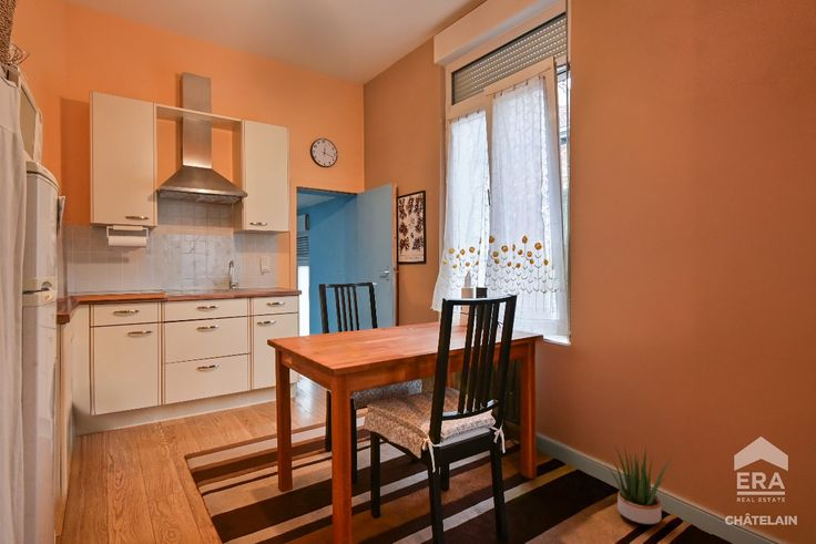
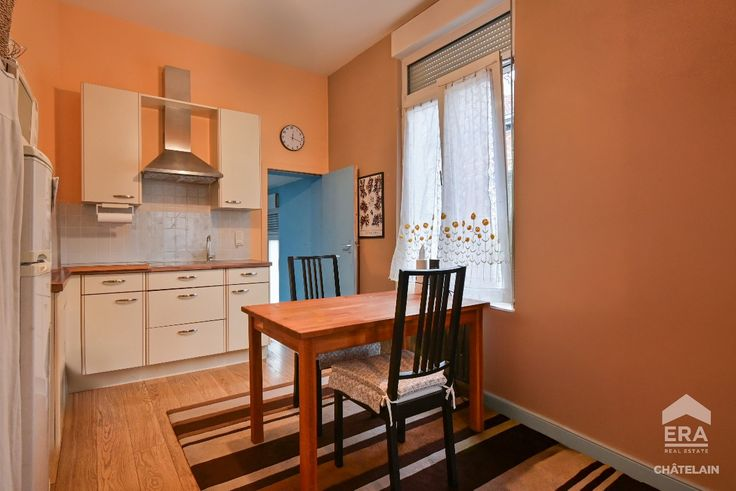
- potted plant (639, 484)
